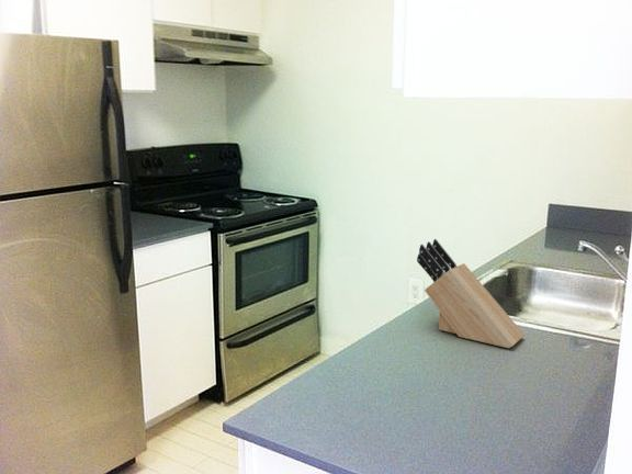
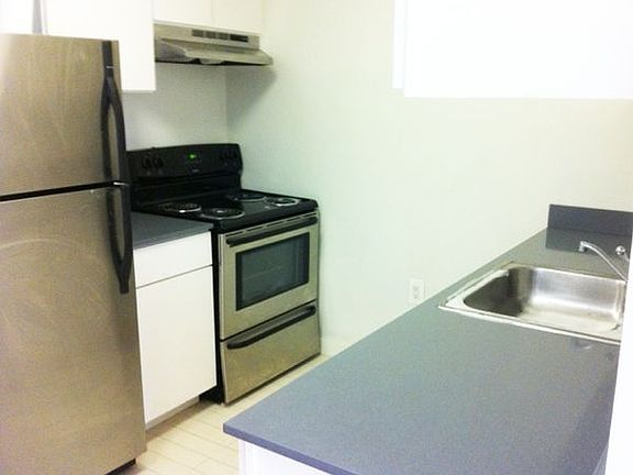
- knife block (466, 290)
